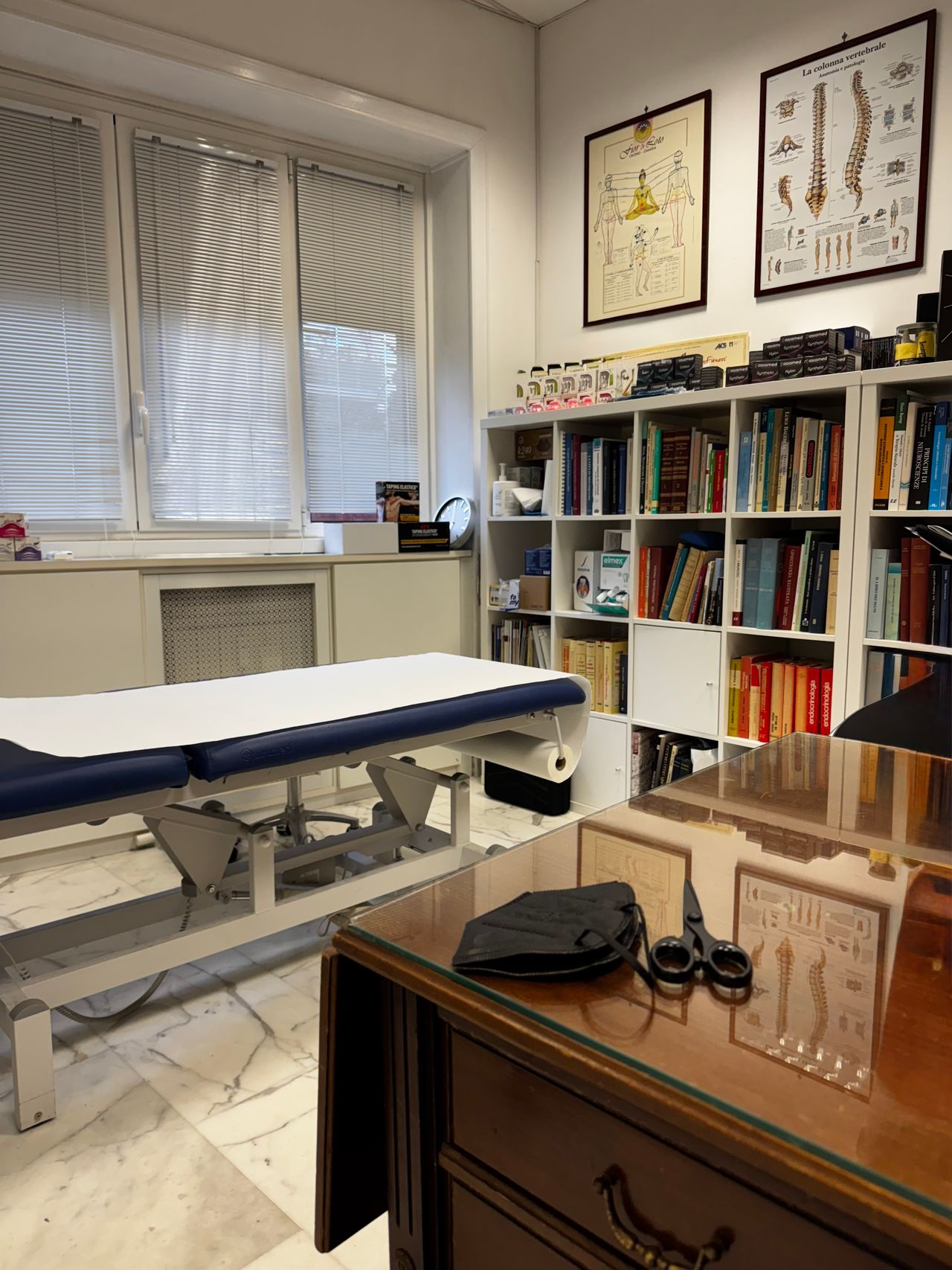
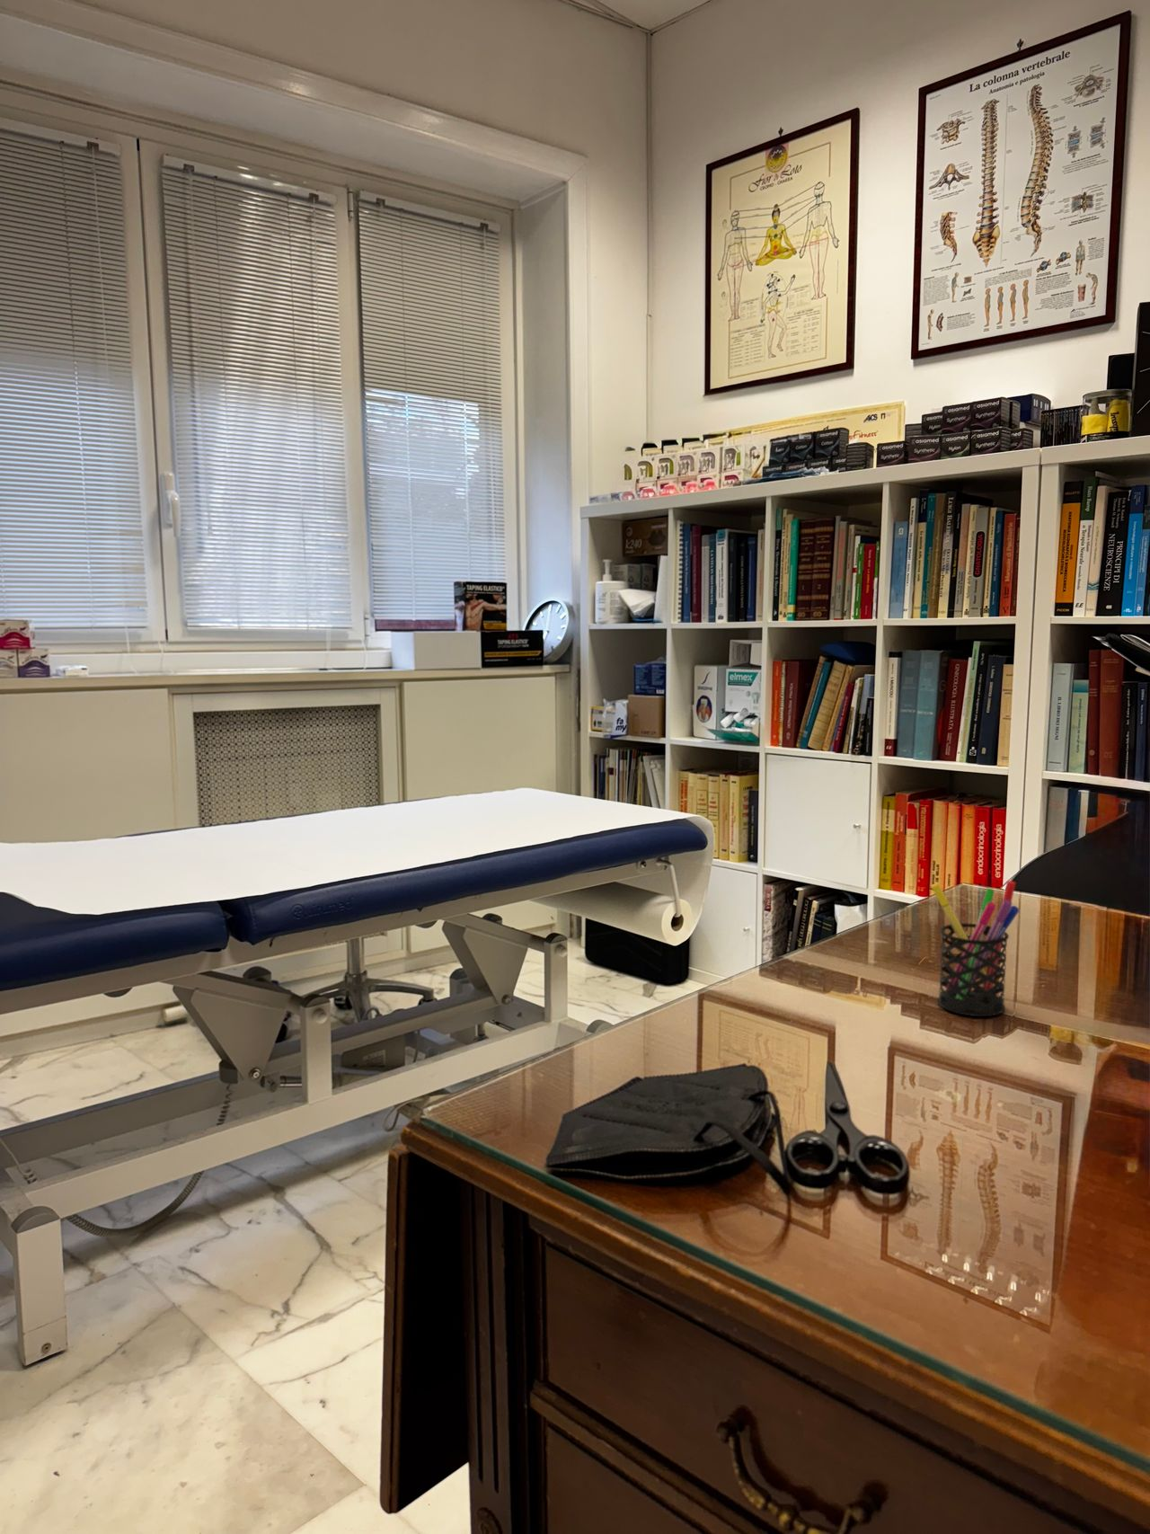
+ pen holder (980, 940)
